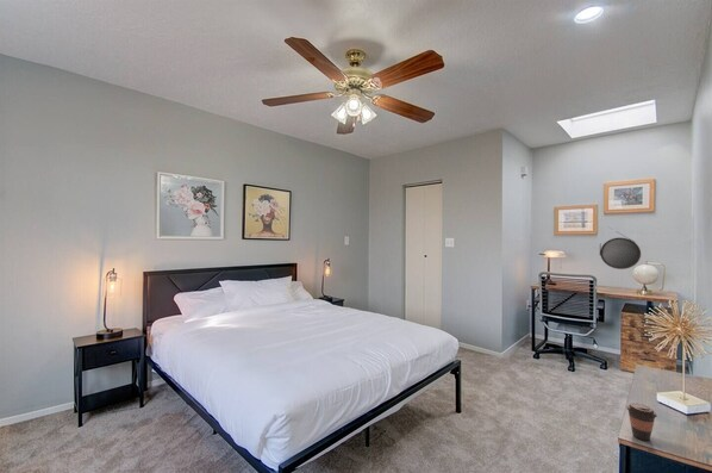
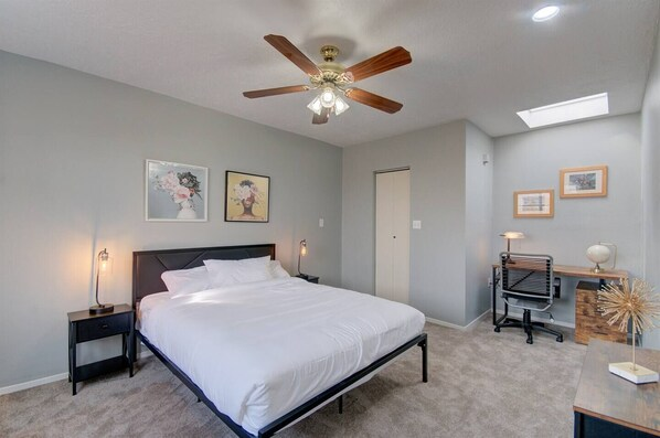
- home mirror (619, 245)
- coffee cup (641, 422)
